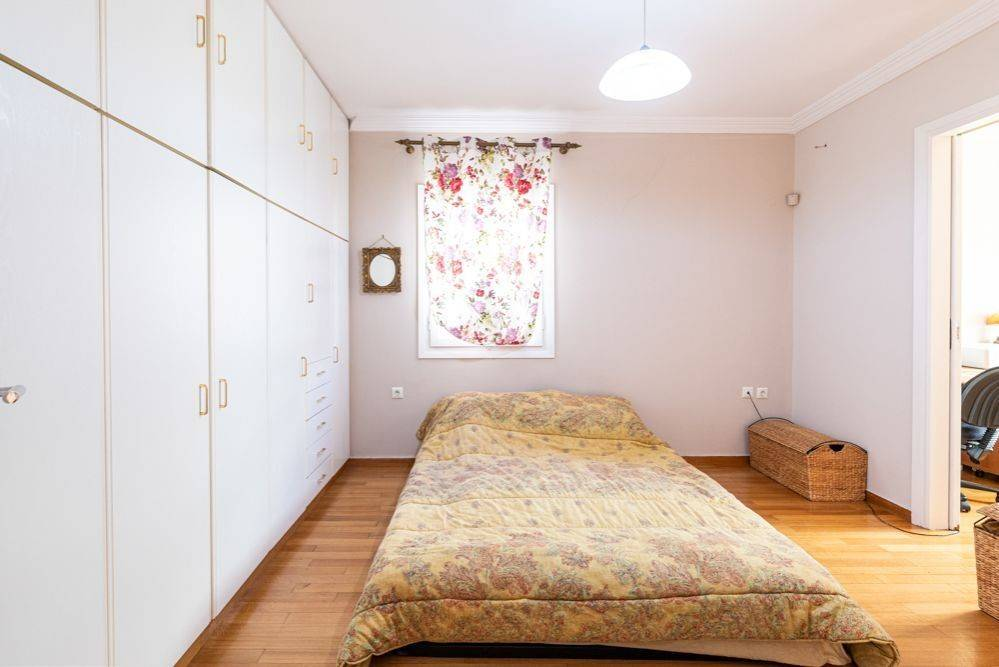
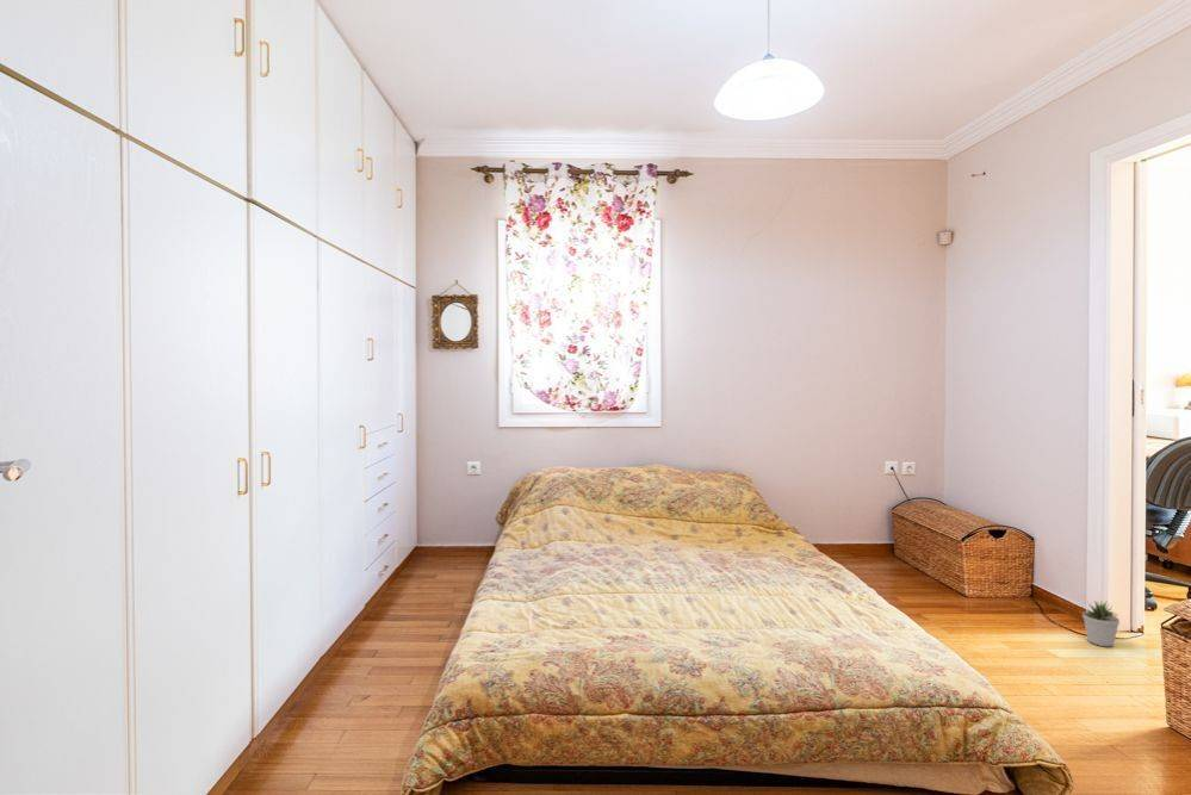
+ potted plant (1099, 620)
